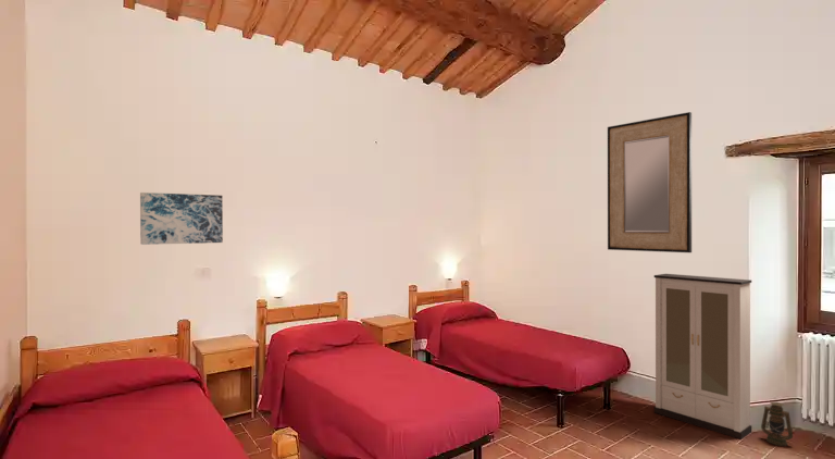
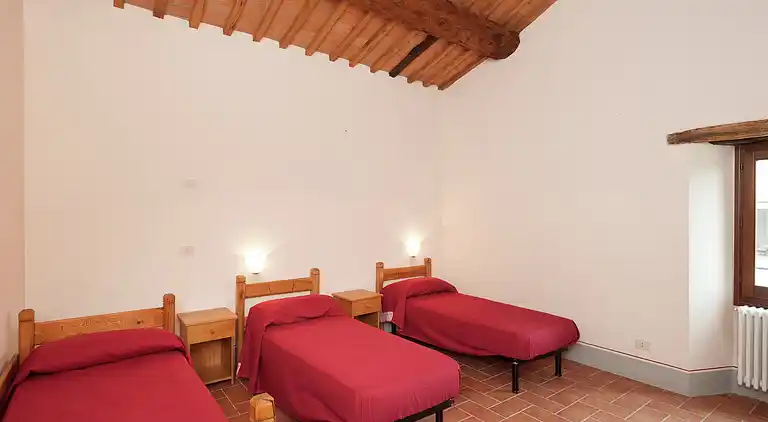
- home mirror (647, 185)
- wall art (183, 219)
- lantern (776, 421)
- cabinet (700, 349)
